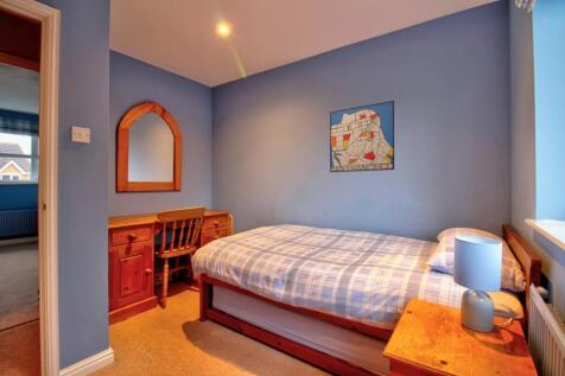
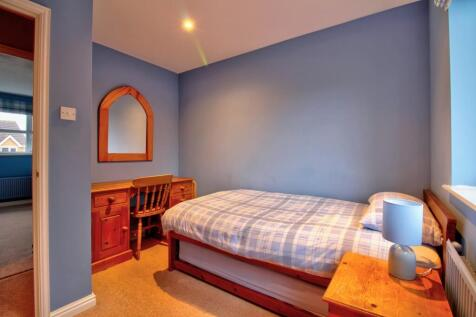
- wall art (360, 139)
